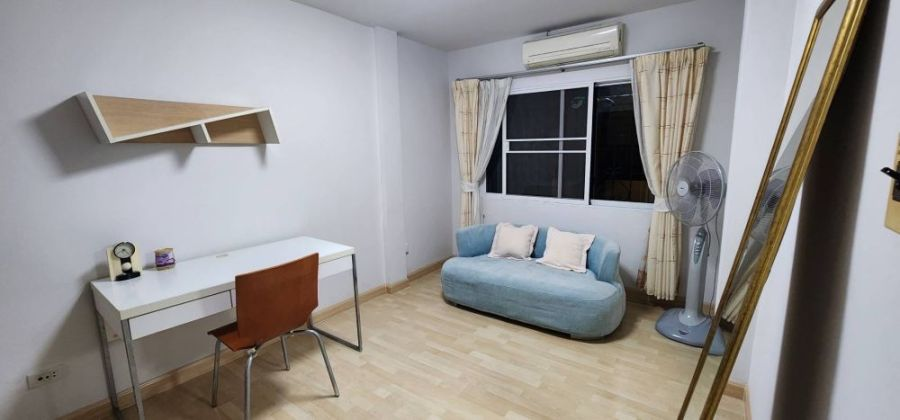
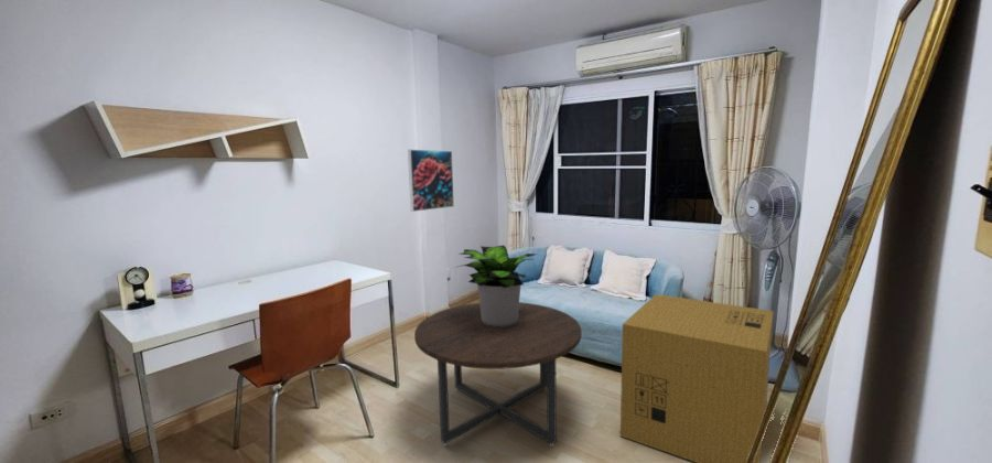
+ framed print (432, 180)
+ coffee table (498, 368)
+ potted plant (497, 286)
+ cardboard box (698, 373)
